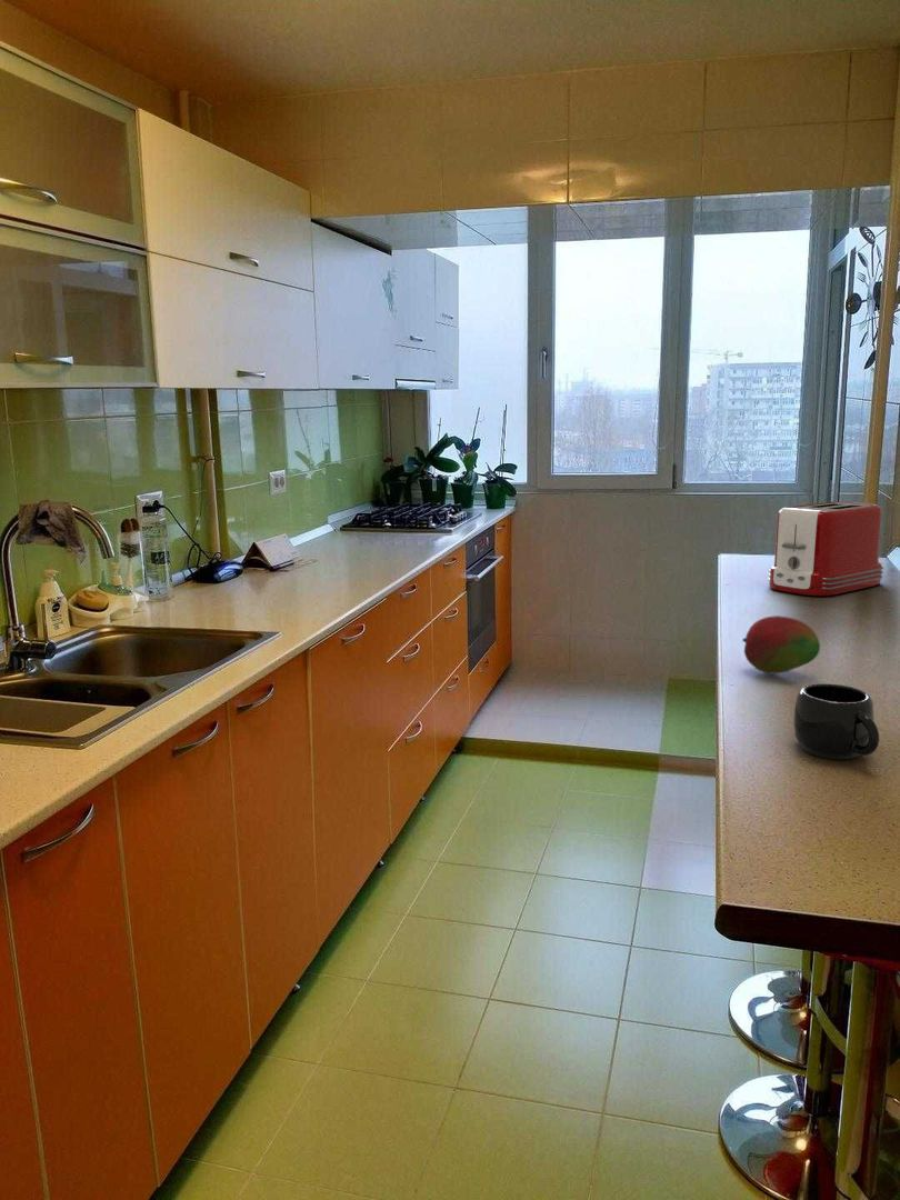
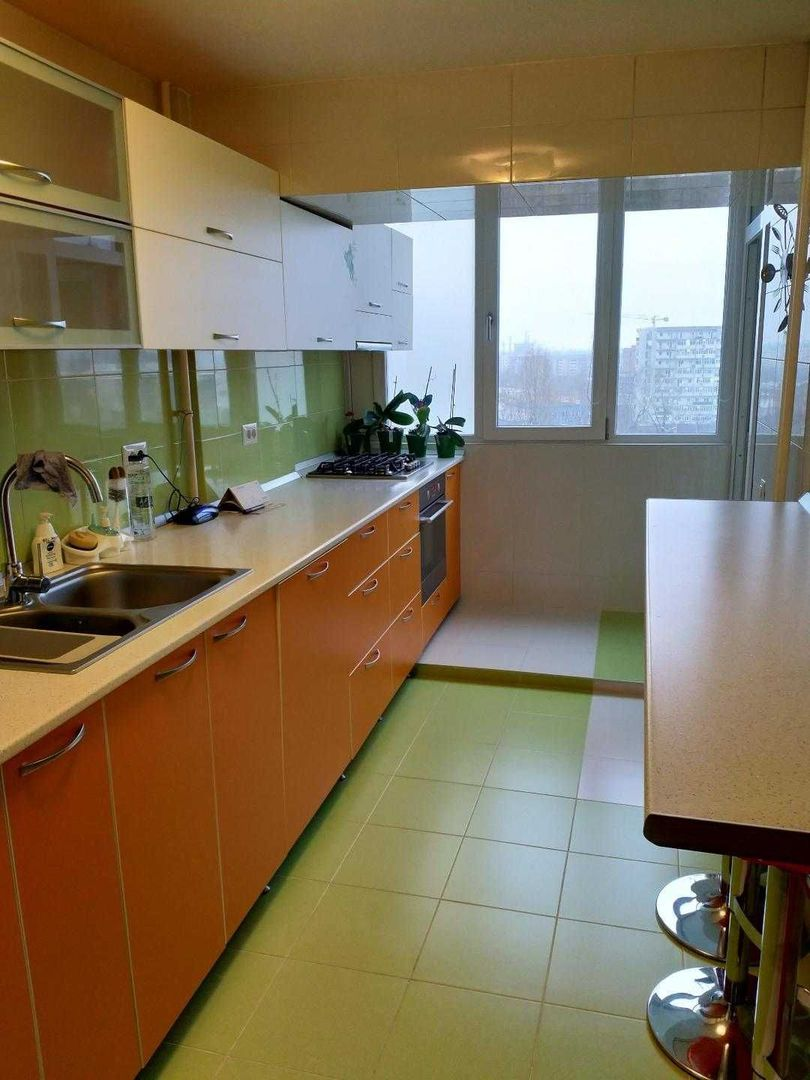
- toaster (827, 546)
- fruit (780, 646)
- mug (833, 723)
